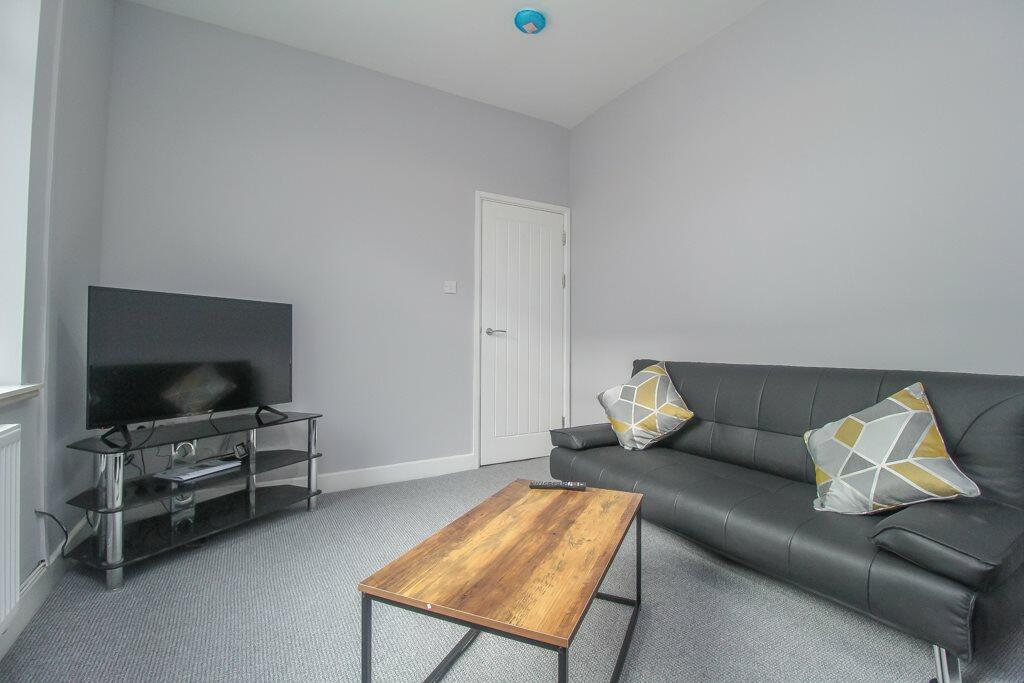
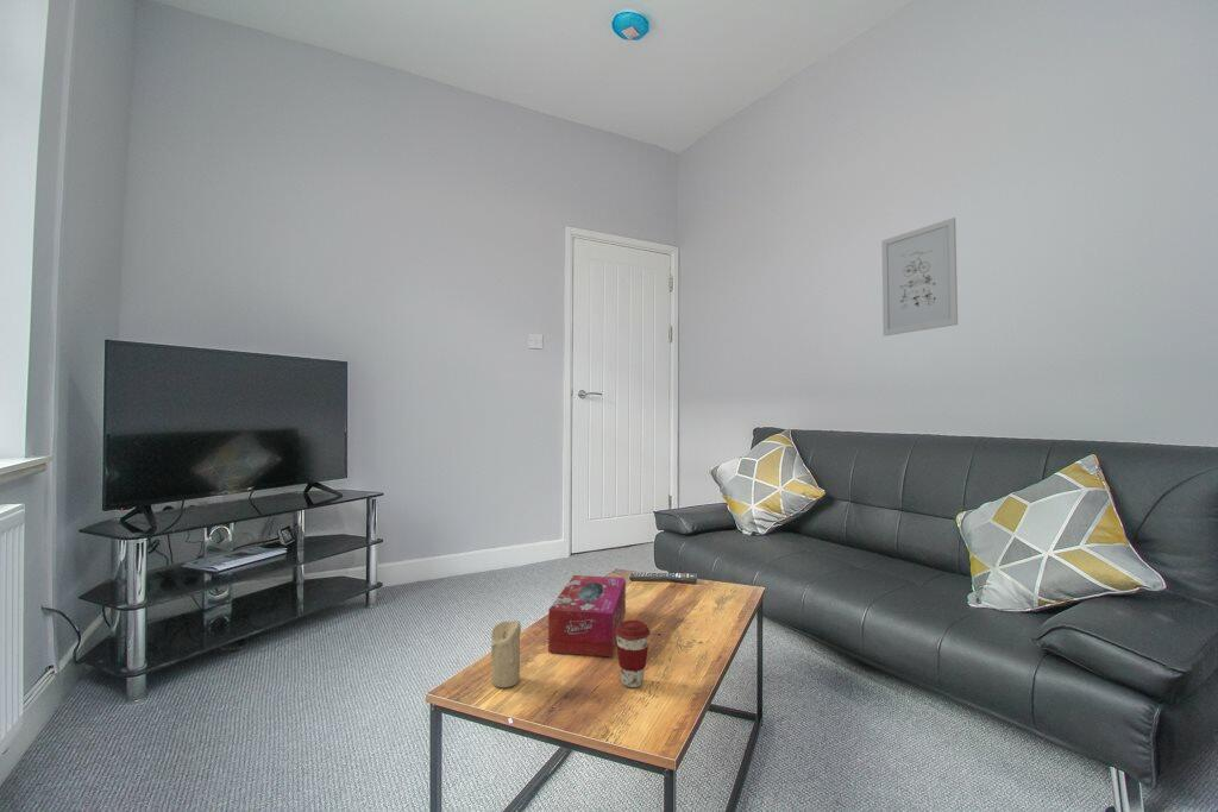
+ coffee cup (632, 653)
+ tissue box (590, 611)
+ wall art (917, 279)
+ candle (504, 653)
